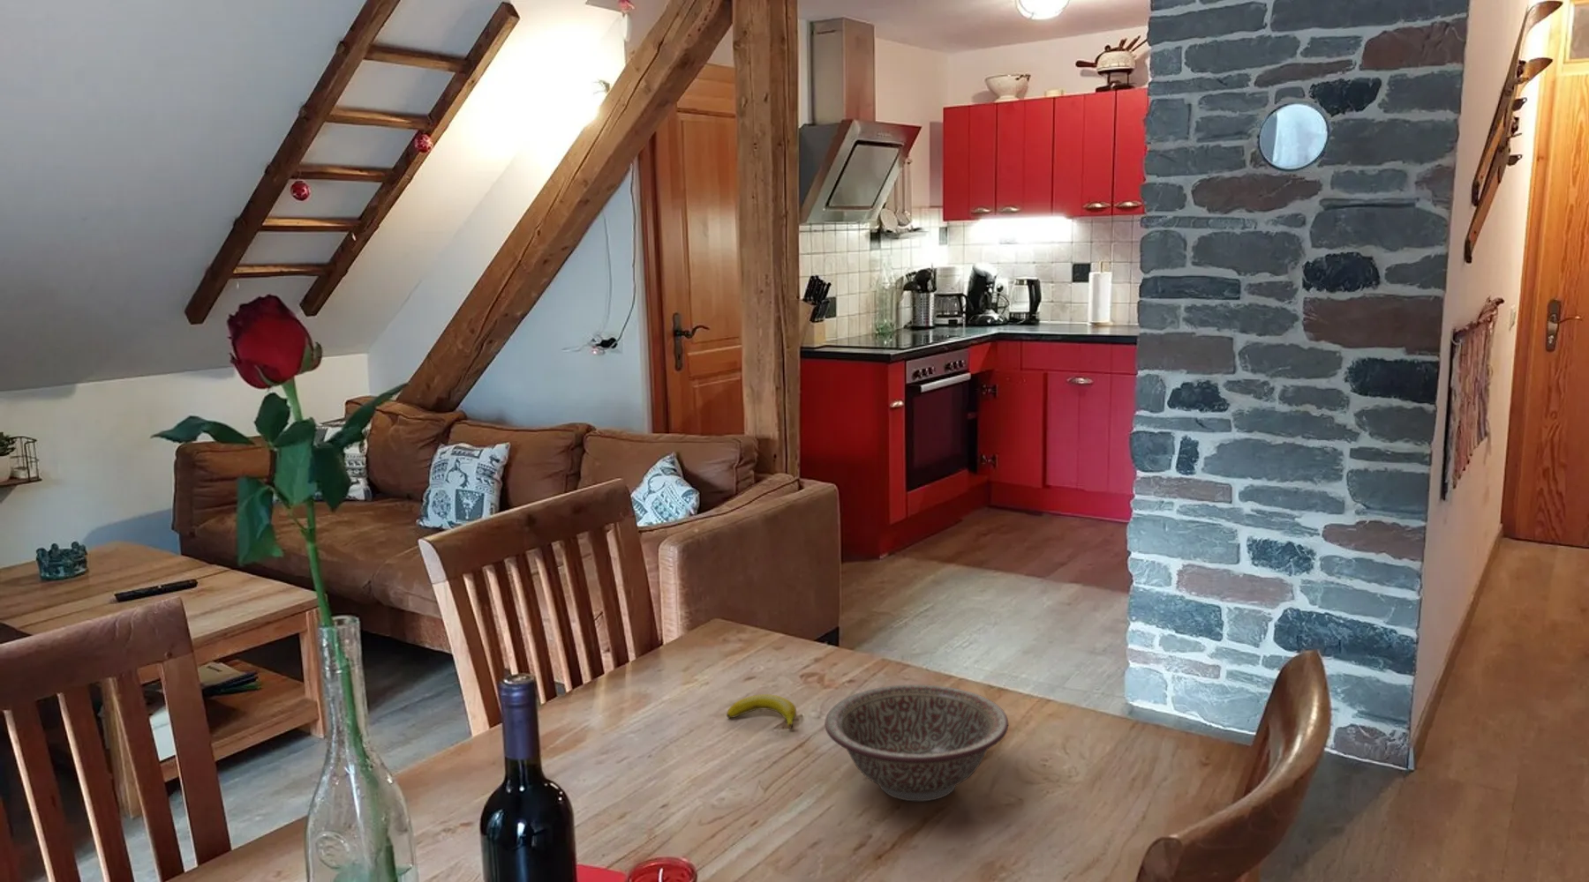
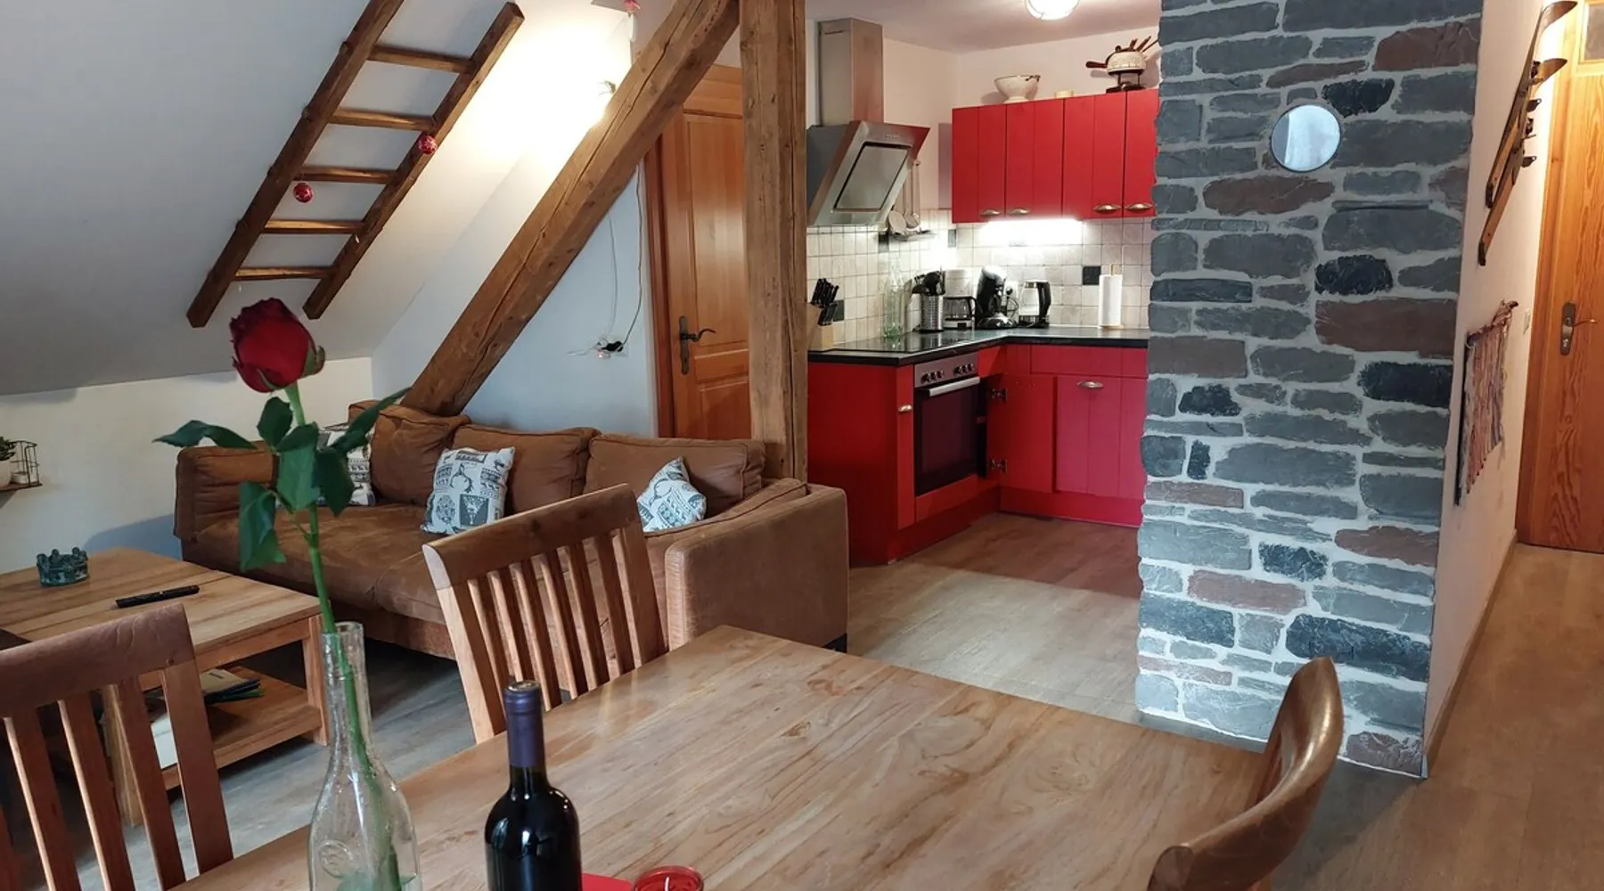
- banana (764, 708)
- decorative bowl (916, 751)
